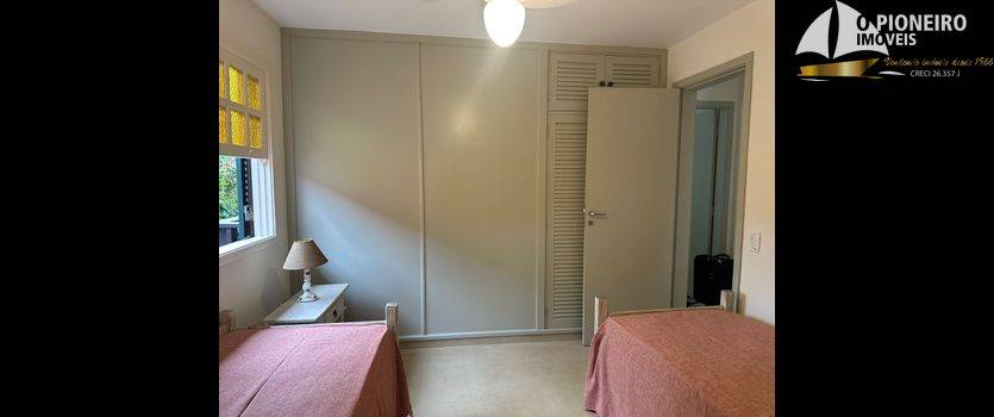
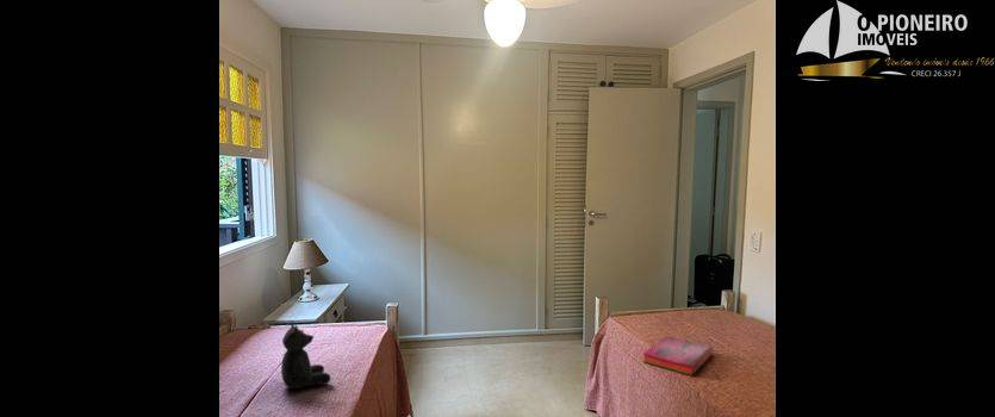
+ teddy bear (305, 351)
+ hardback book (678, 354)
